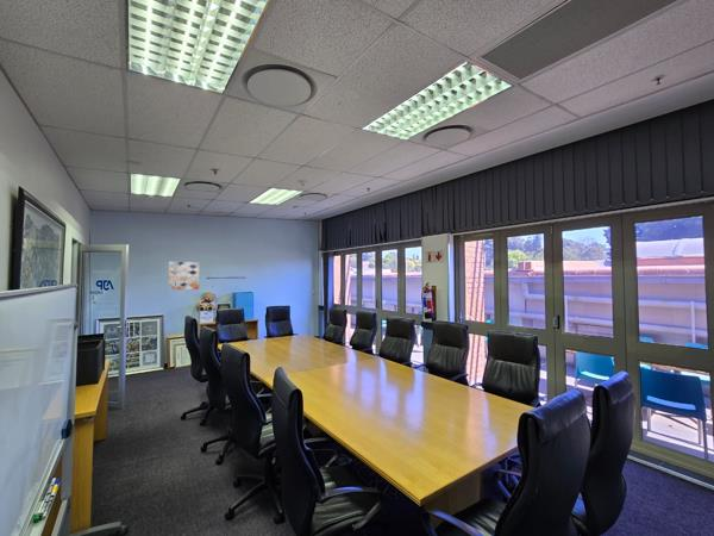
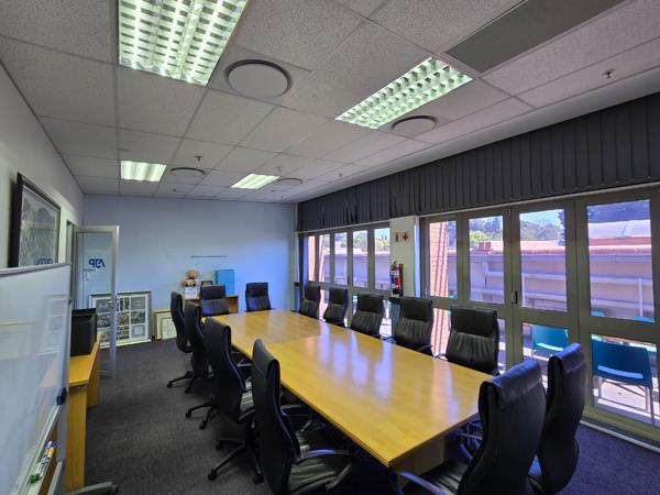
- wall art (183, 275)
